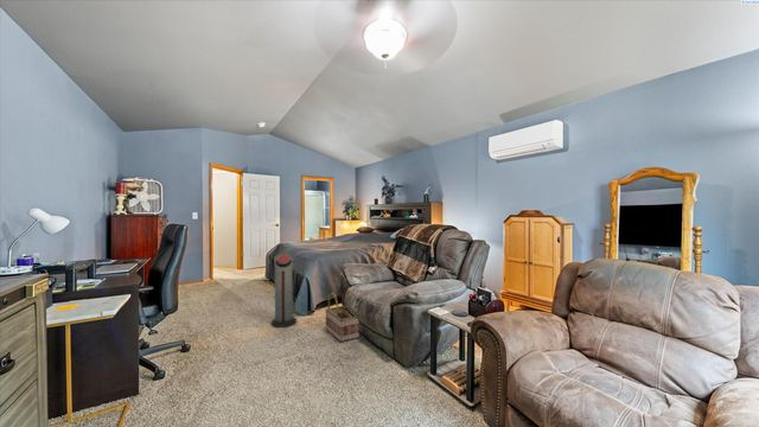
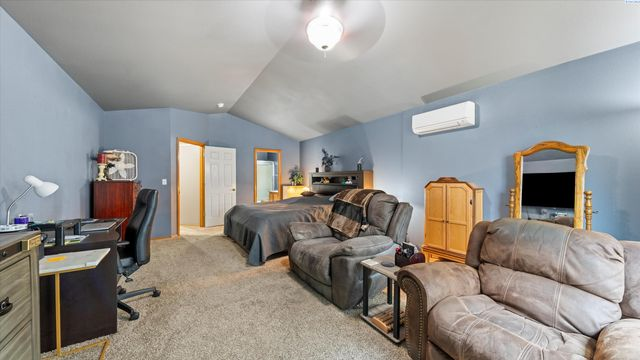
- air purifier (283, 288)
- basket (342, 312)
